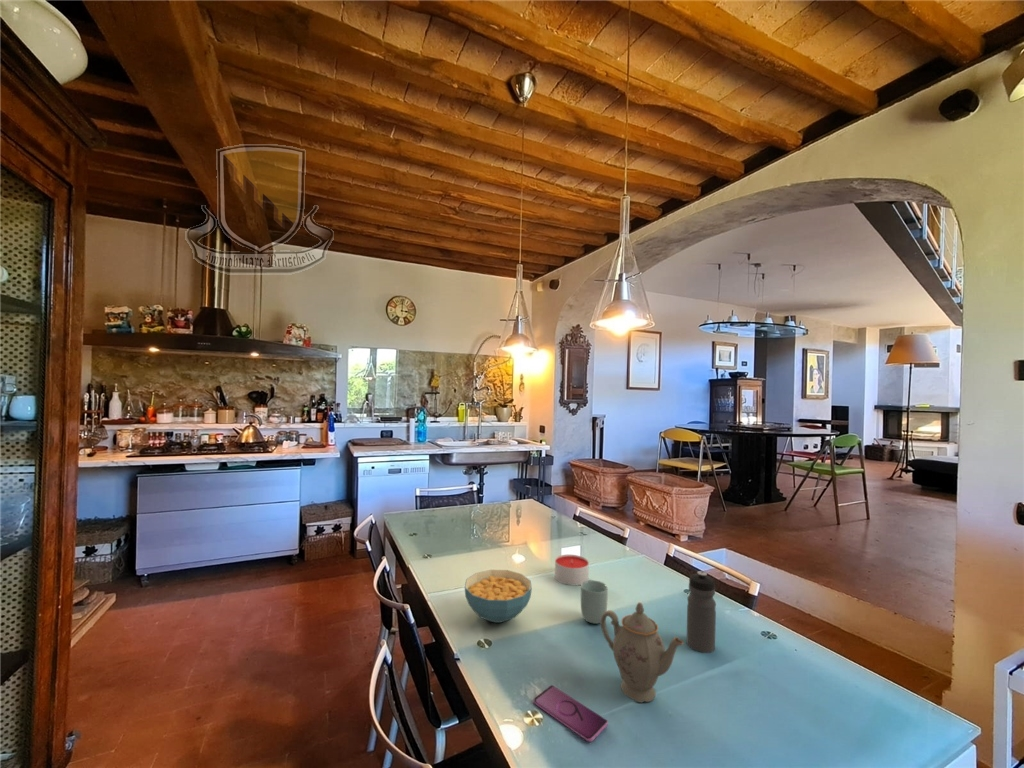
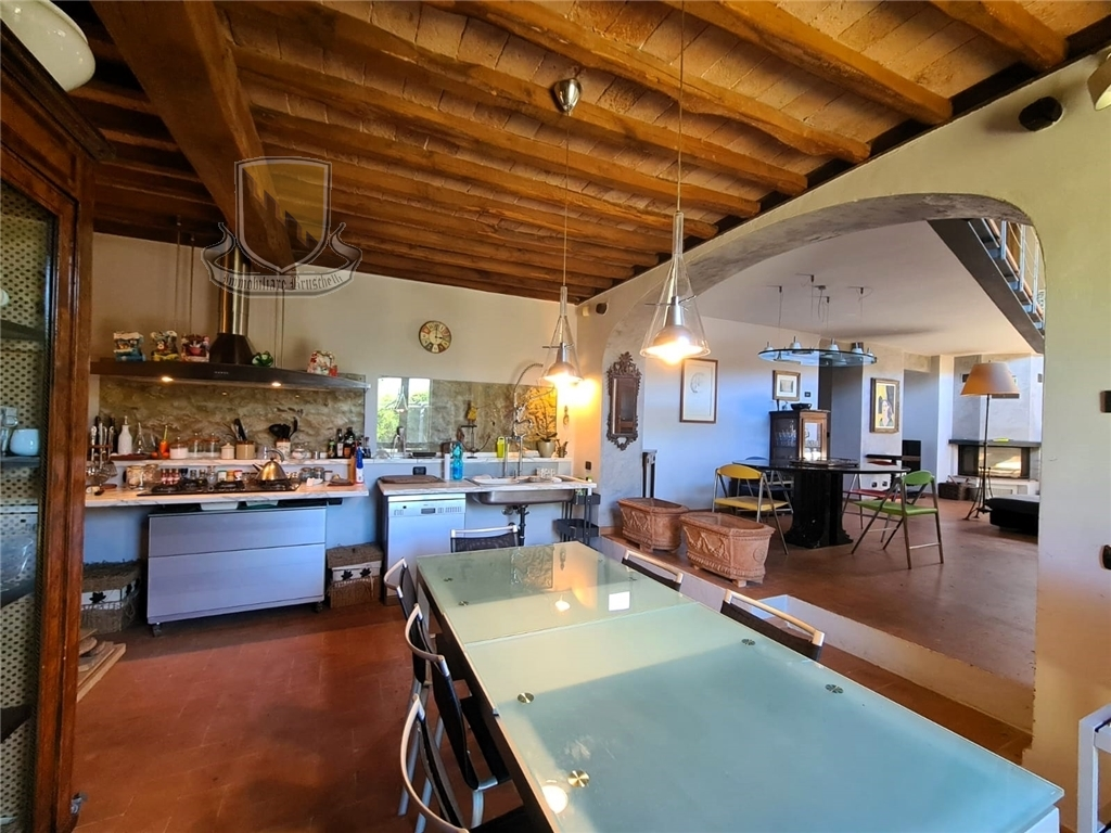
- smartphone (569, 711)
- cereal bowl (497, 600)
- chinaware (639, 646)
- candle (571, 568)
- water bottle (701, 609)
- cup (593, 602)
